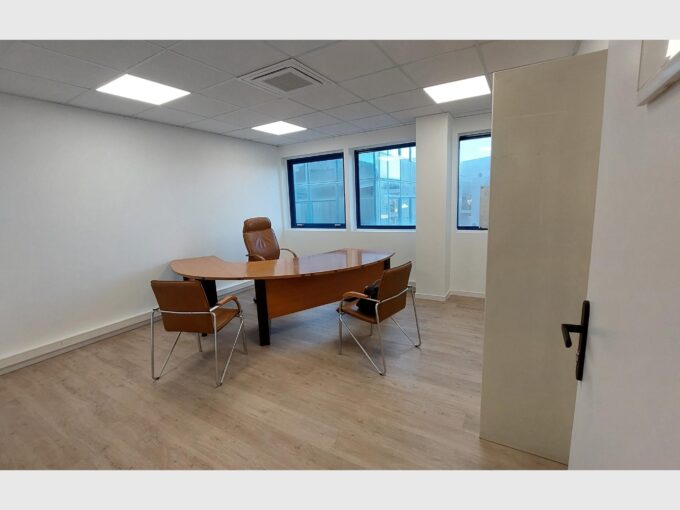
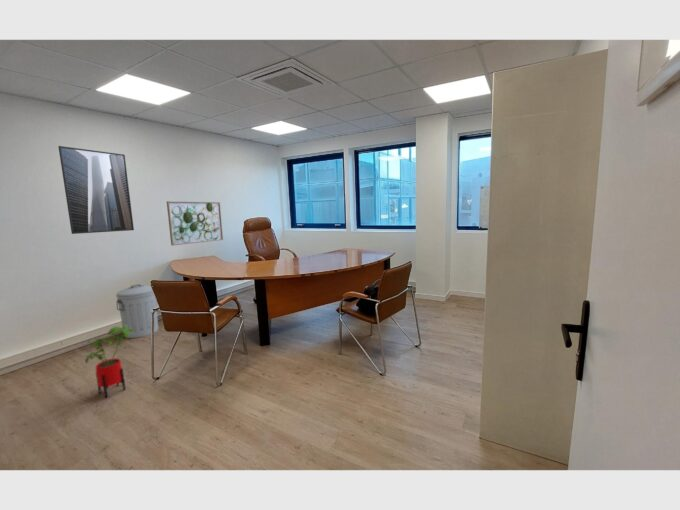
+ trash can (138, 308)
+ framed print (99, 192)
+ wall art (197, 222)
+ house plant (109, 359)
